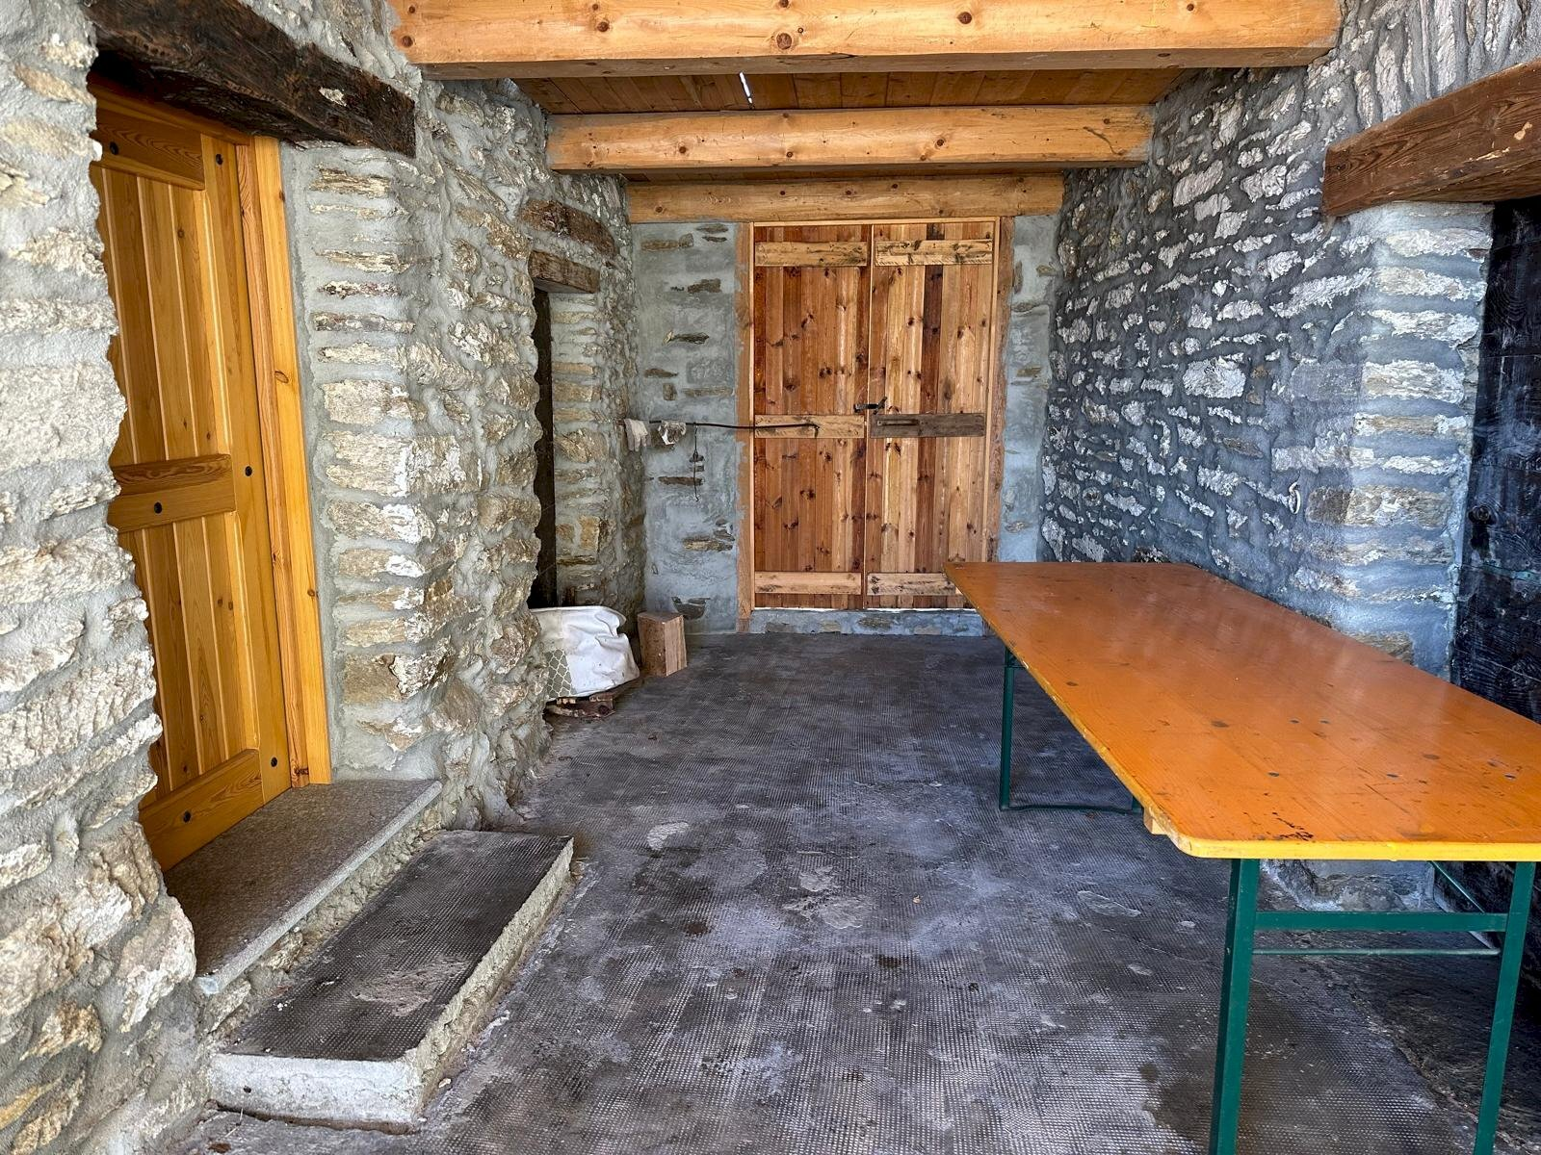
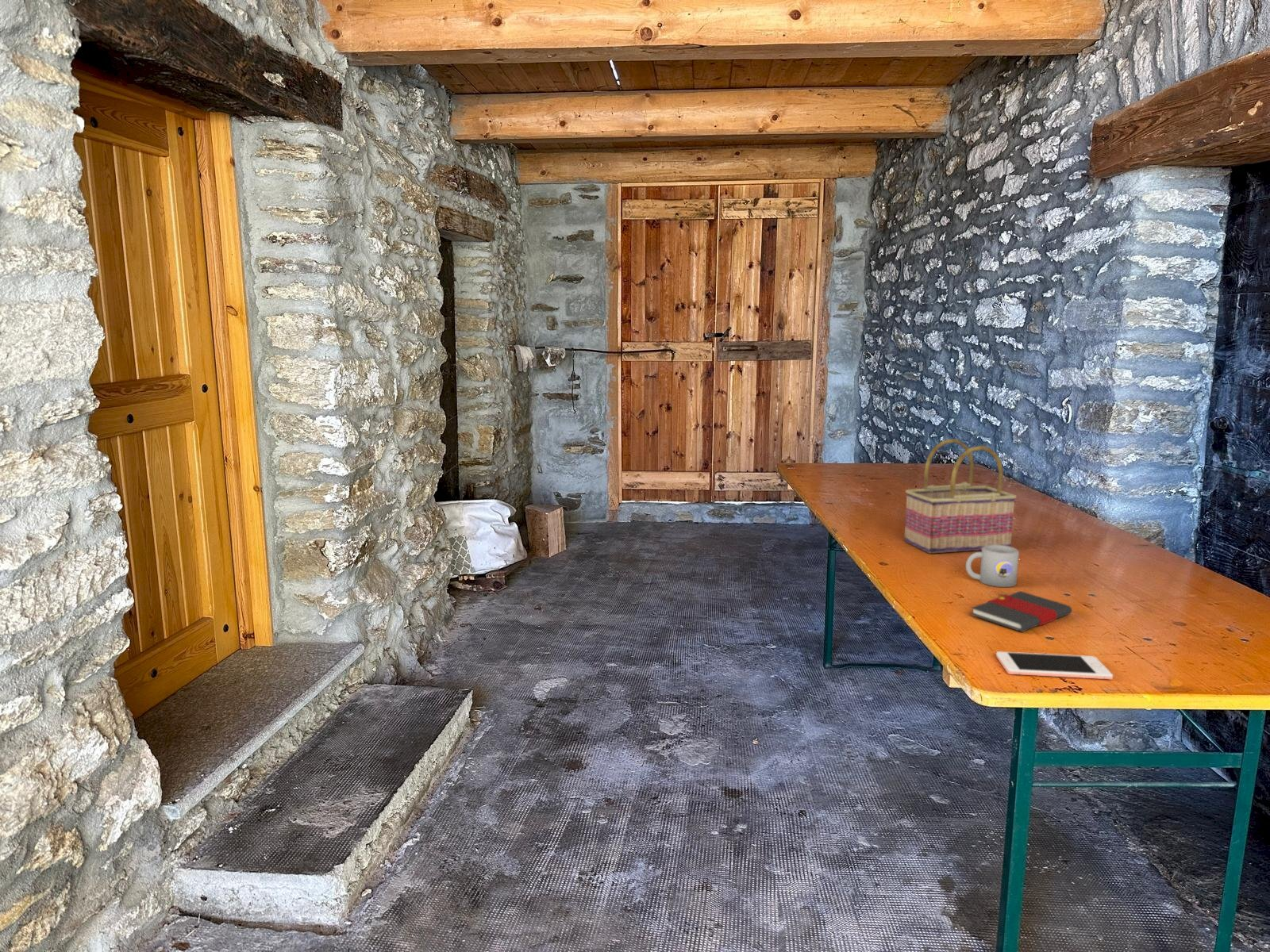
+ book (1021, 609)
+ basket (960, 493)
+ mug (991, 565)
+ cell phone (1052, 665)
